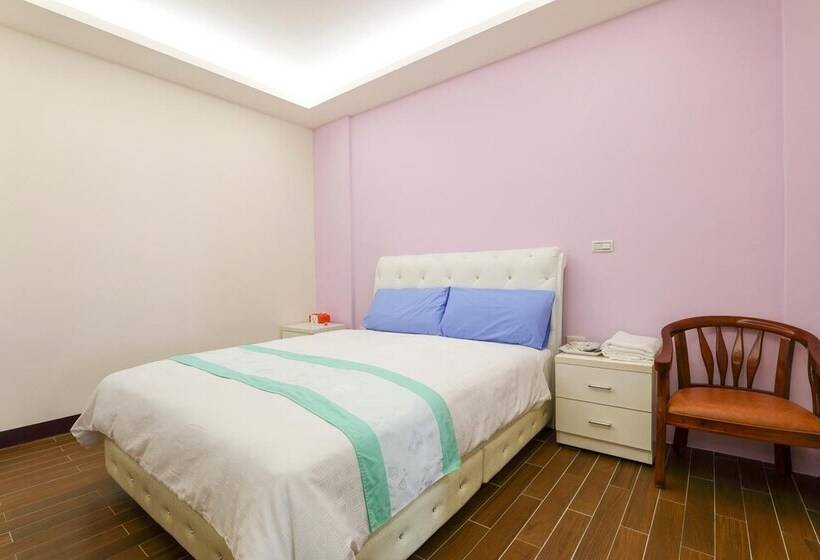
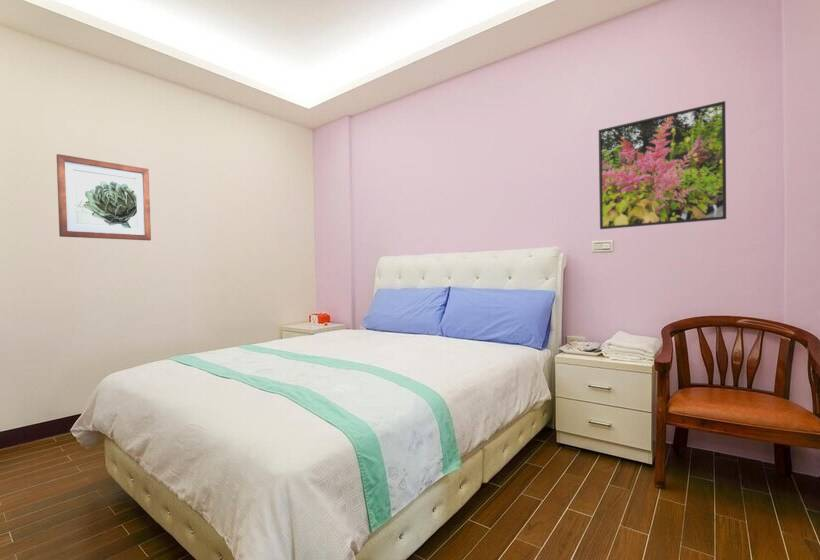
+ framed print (657, 170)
+ wall art (107, 200)
